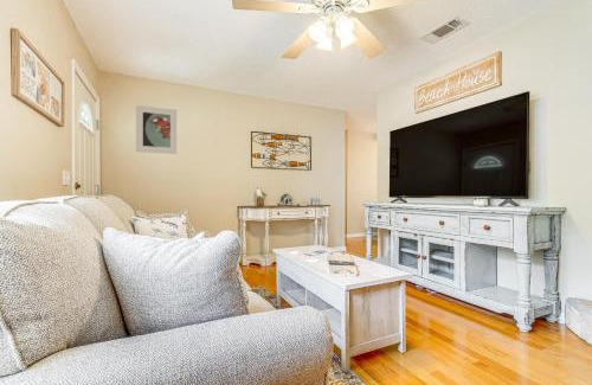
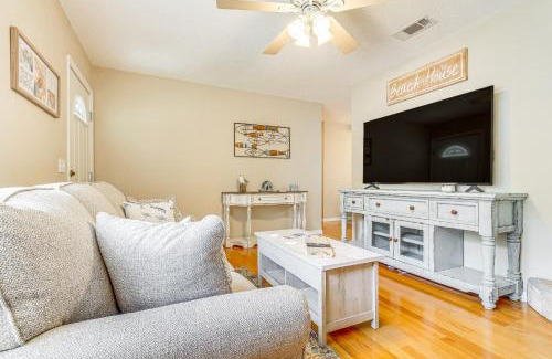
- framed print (156, 130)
